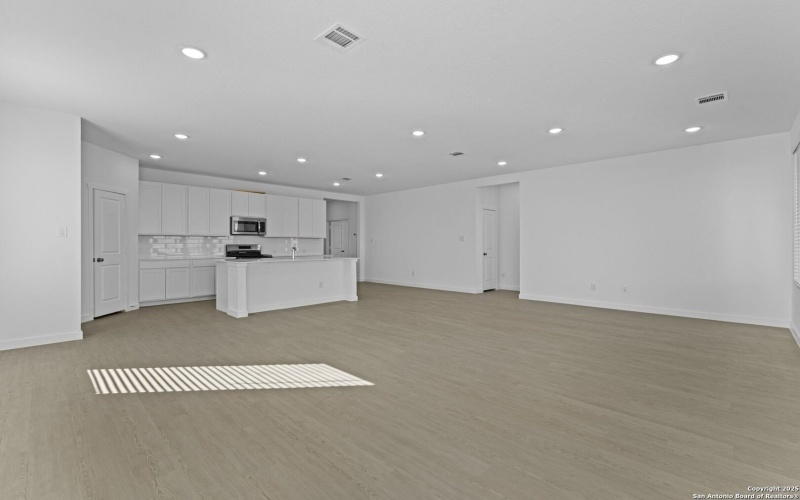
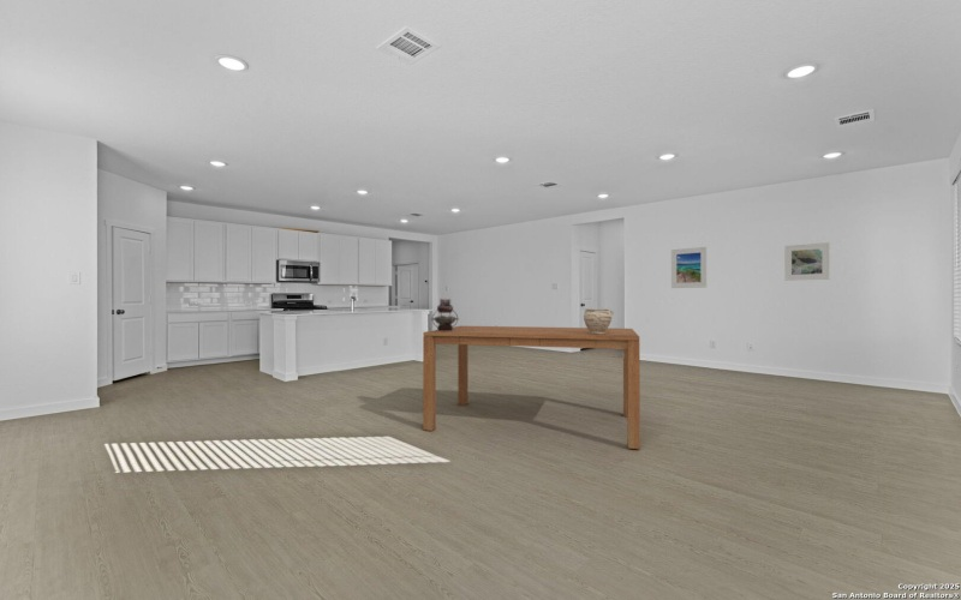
+ dining table (533, 346)
+ lantern (444, 316)
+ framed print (806, 262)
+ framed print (688, 268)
+ ceramic pot (598, 320)
